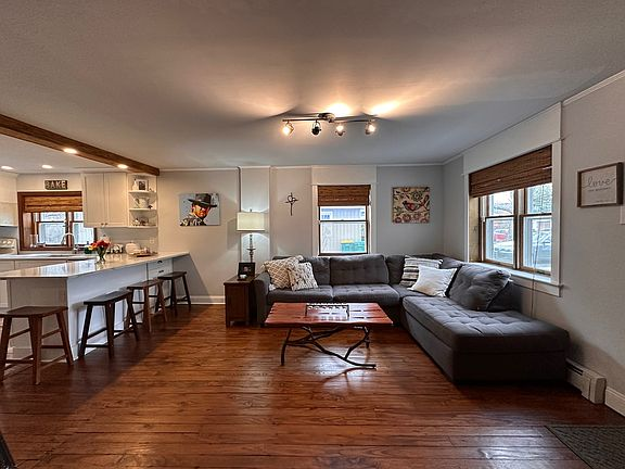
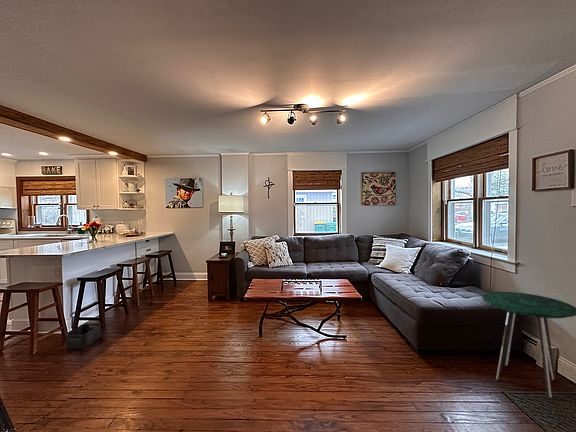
+ side table (540, 340)
+ storage bin (84, 335)
